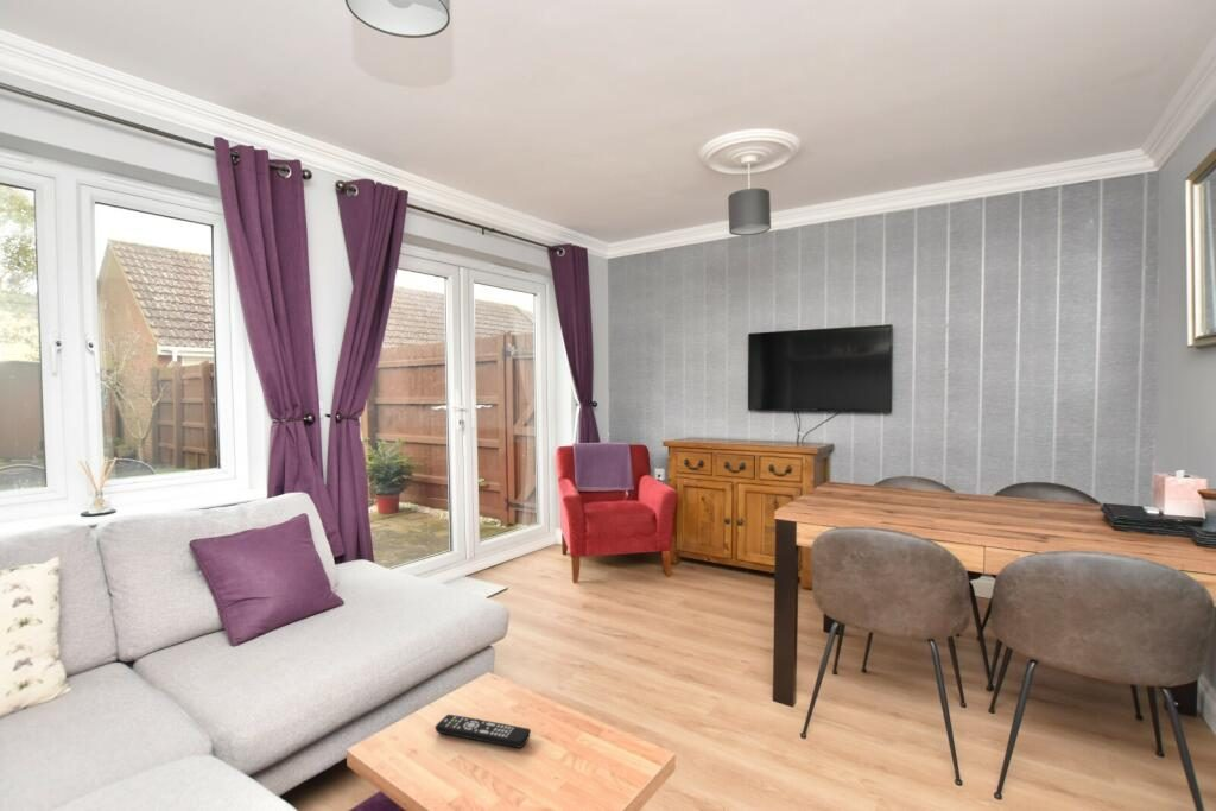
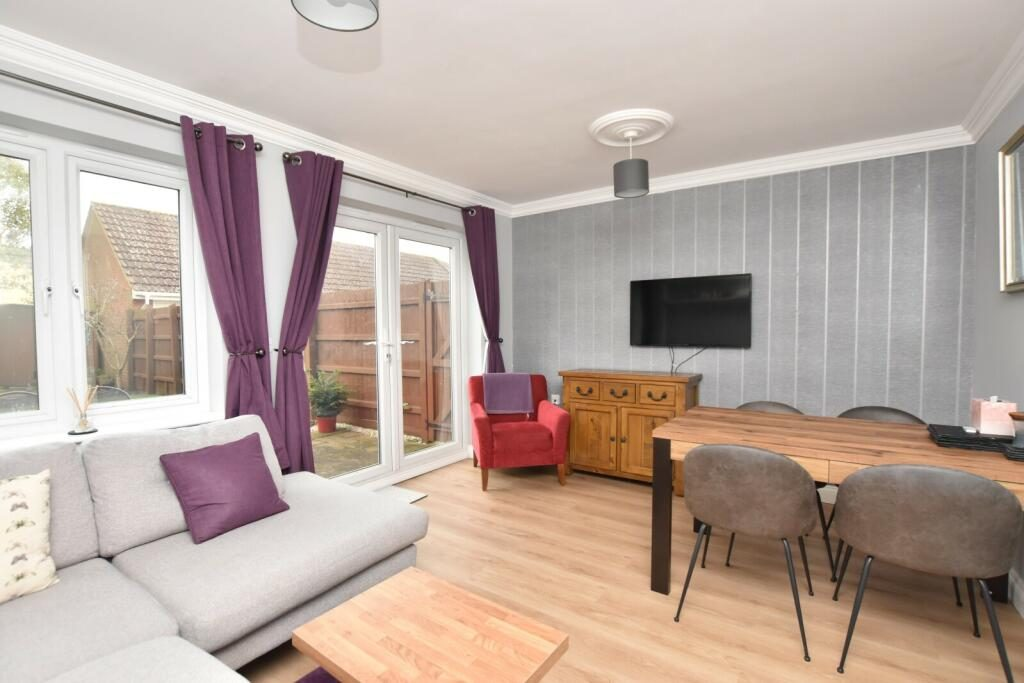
- remote control (482, 730)
